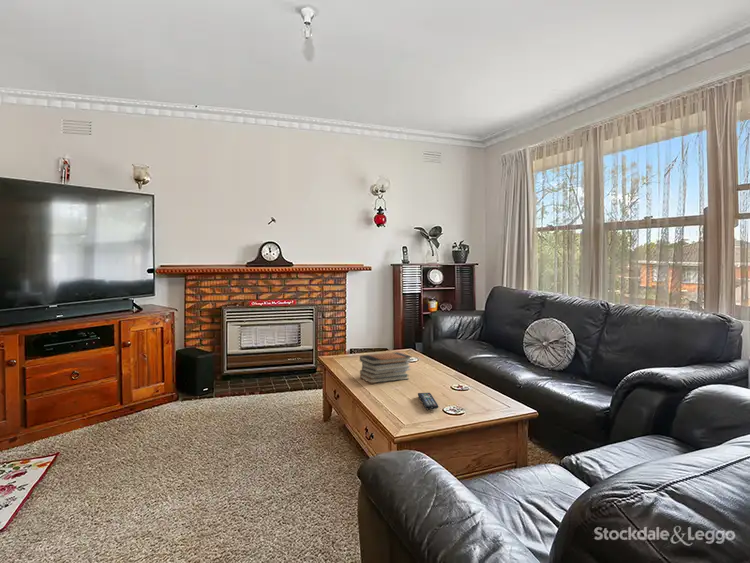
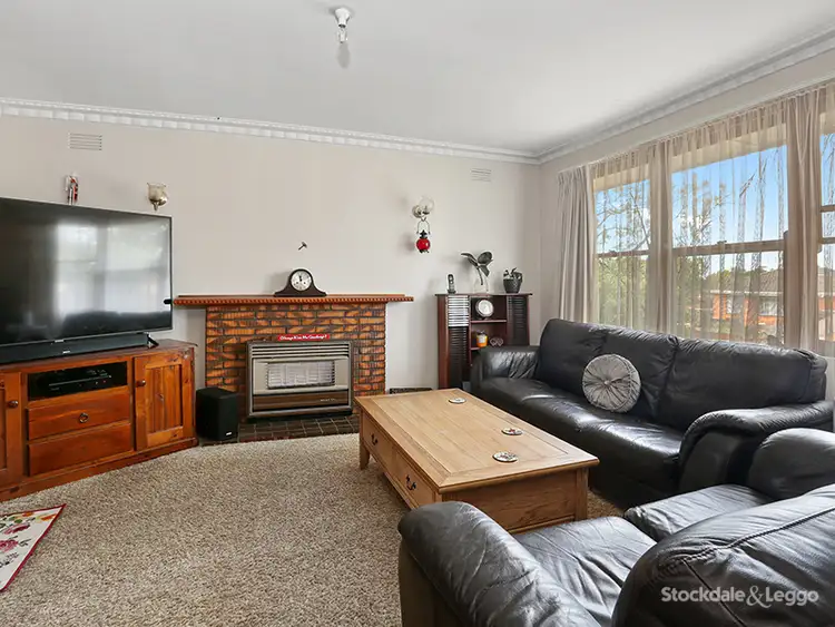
- book stack (385, 367)
- remote control (427, 400)
